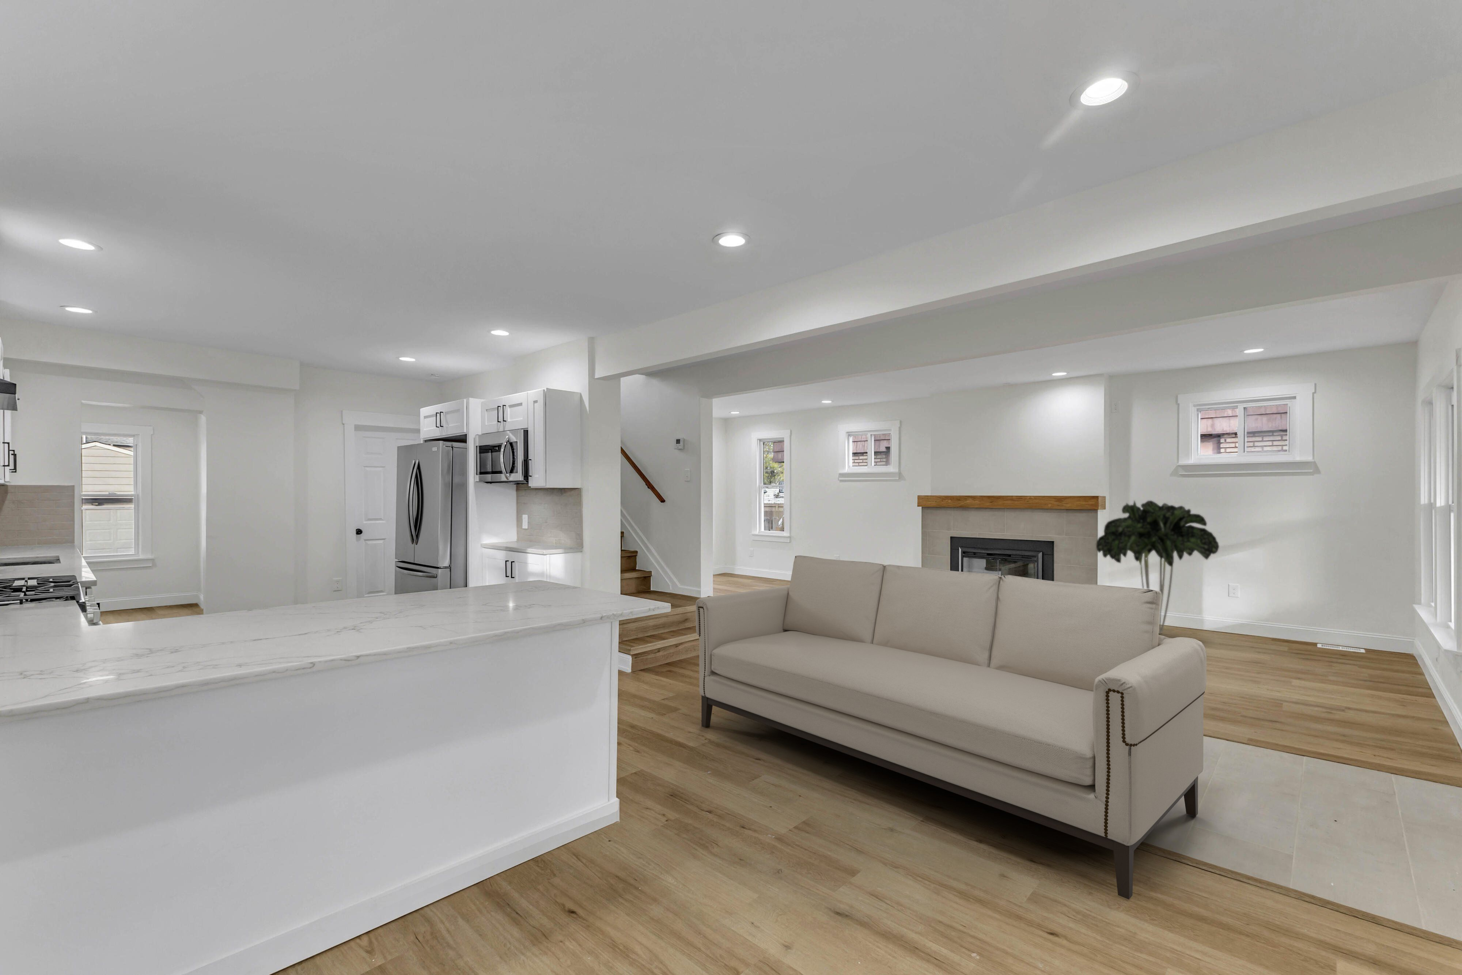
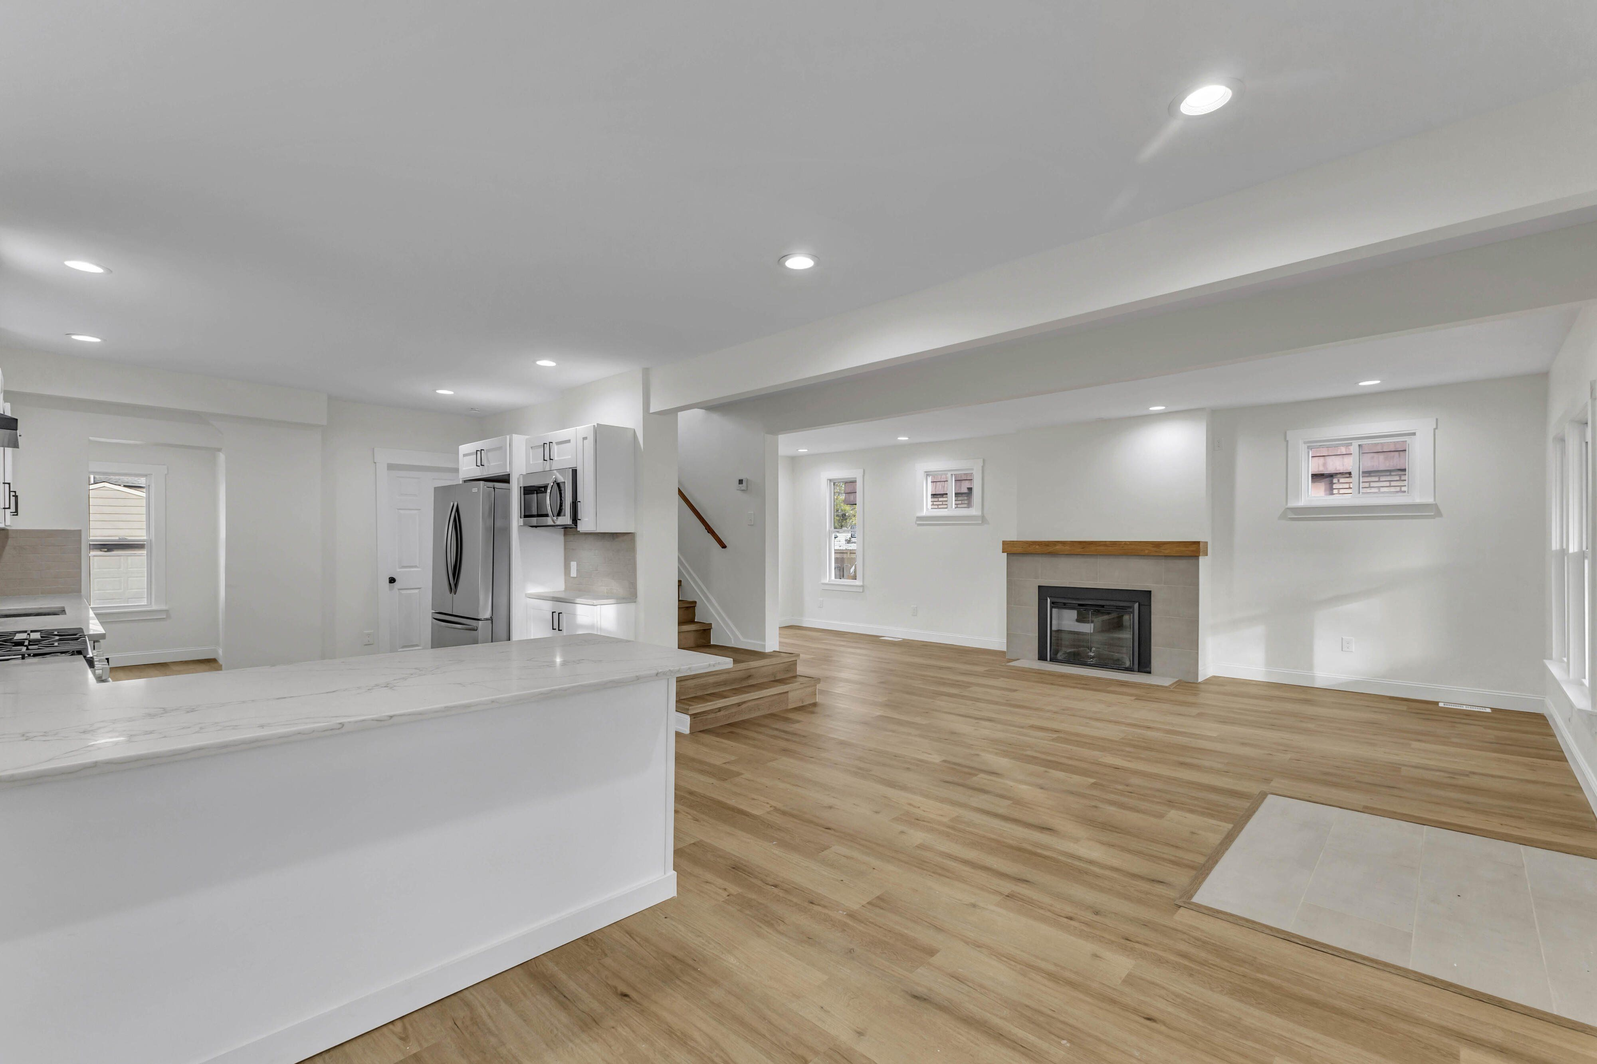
- sofa (909, 668)
- indoor plant (1160, 567)
